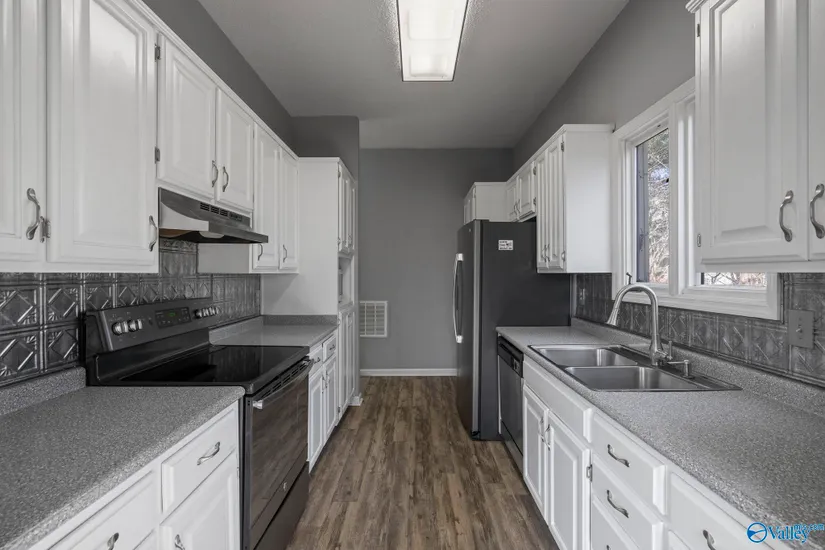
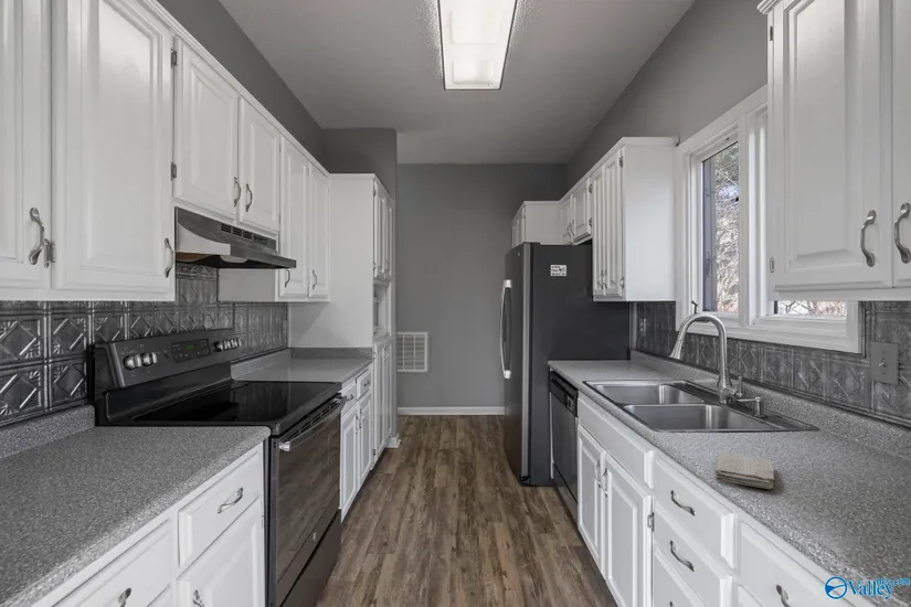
+ washcloth (743, 468)
